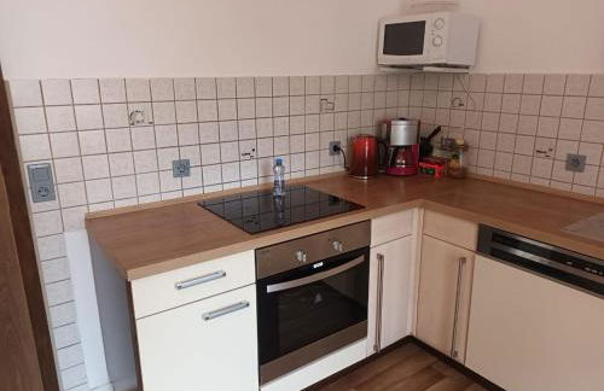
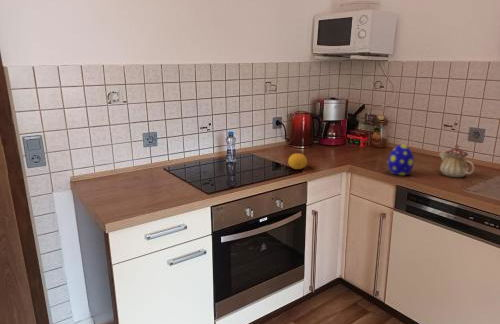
+ decorative egg (401, 159)
+ teapot (456, 160)
+ fruit (297, 161)
